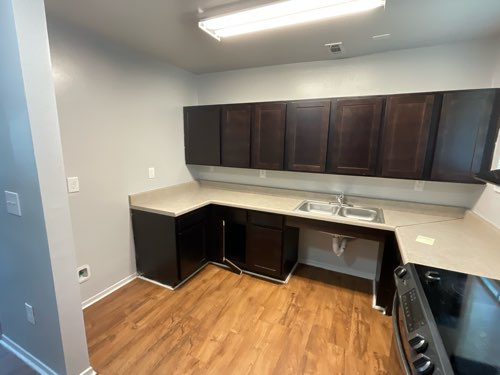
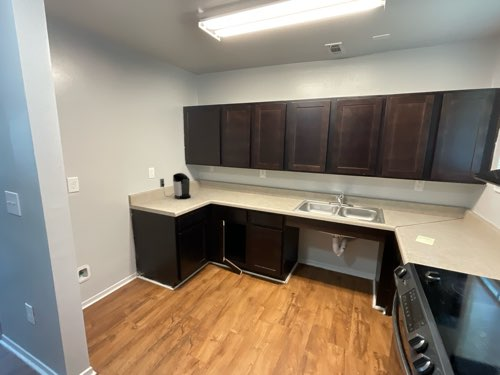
+ coffee maker (178, 186)
